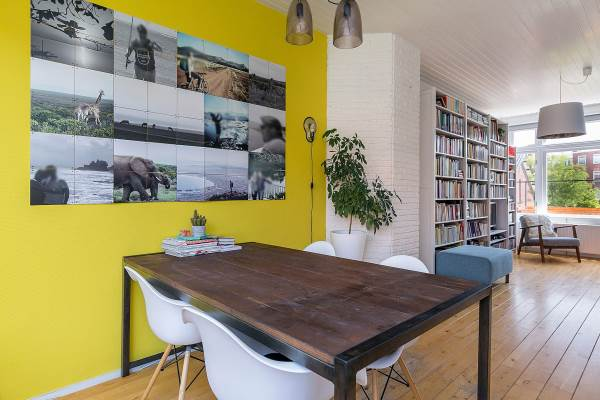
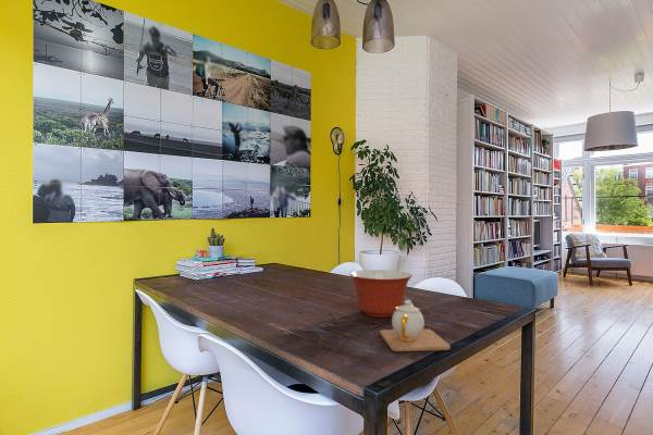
+ teapot (412, 320)
+ mixing bowl (380, 293)
